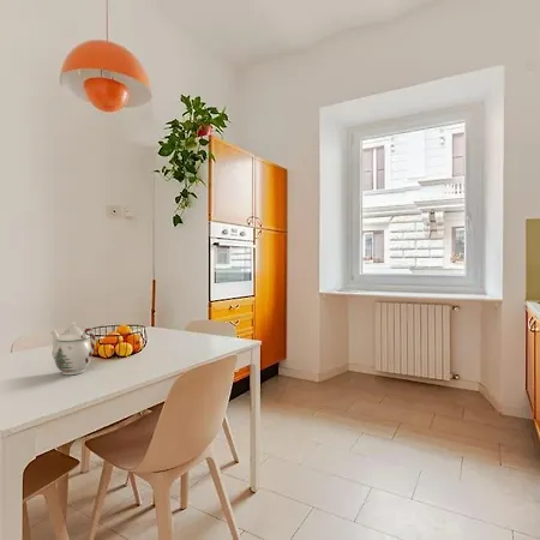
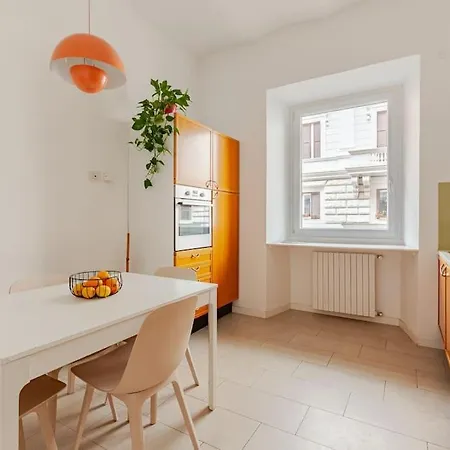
- teapot (72, 347)
